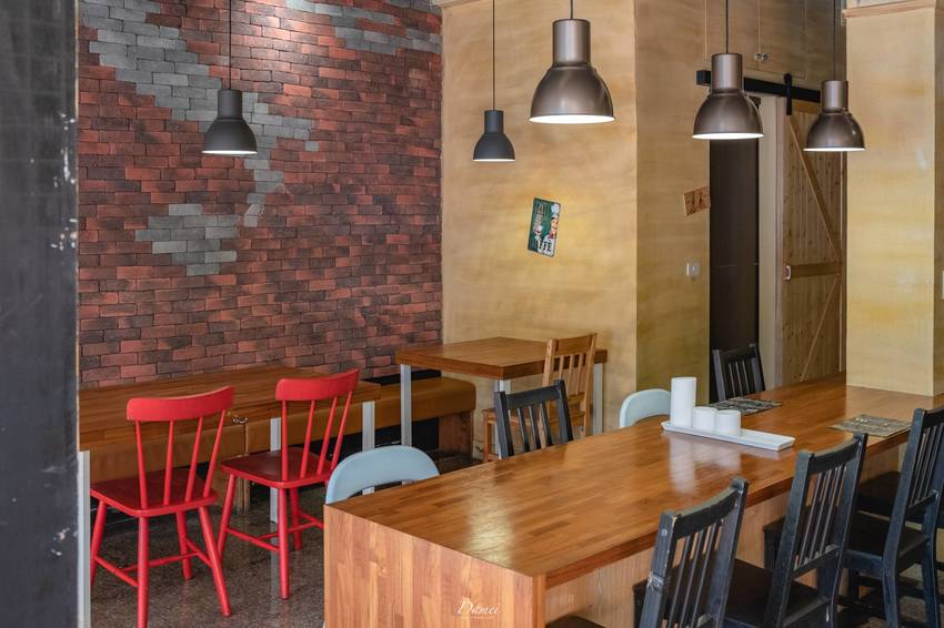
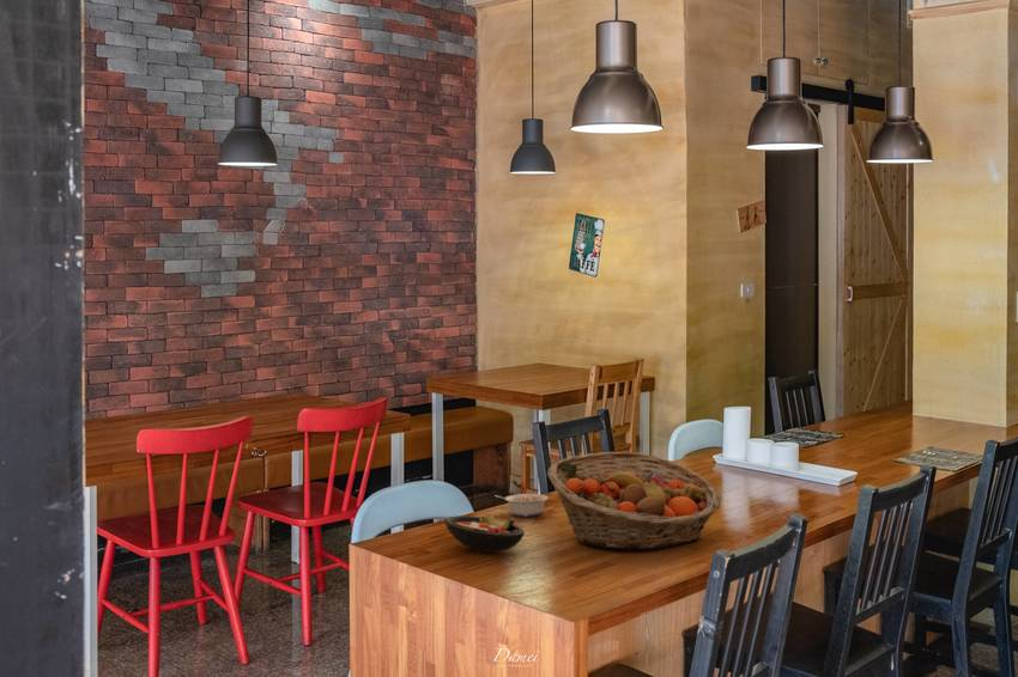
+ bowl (484, 535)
+ legume (525, 504)
+ fruit basket (634, 498)
